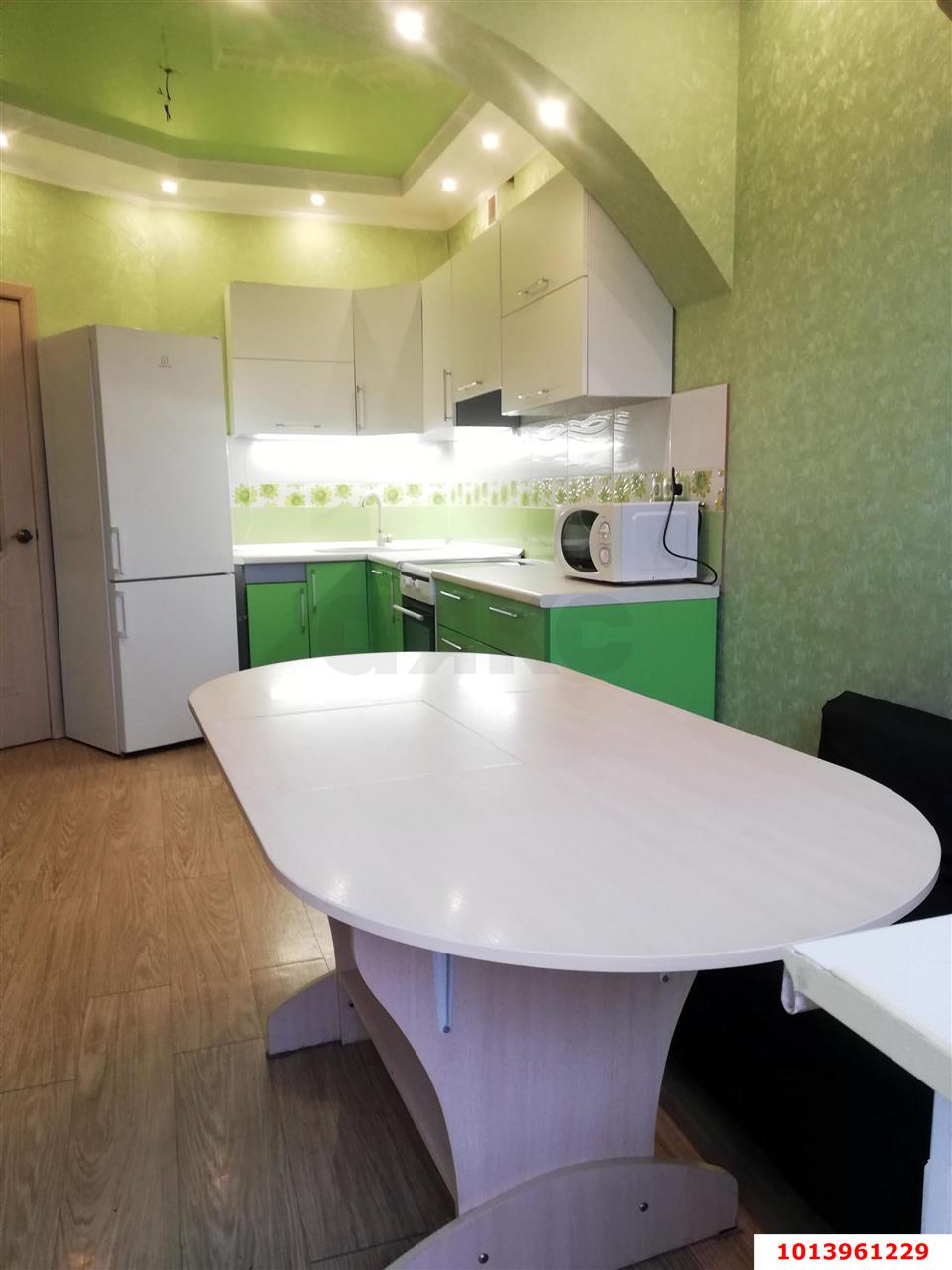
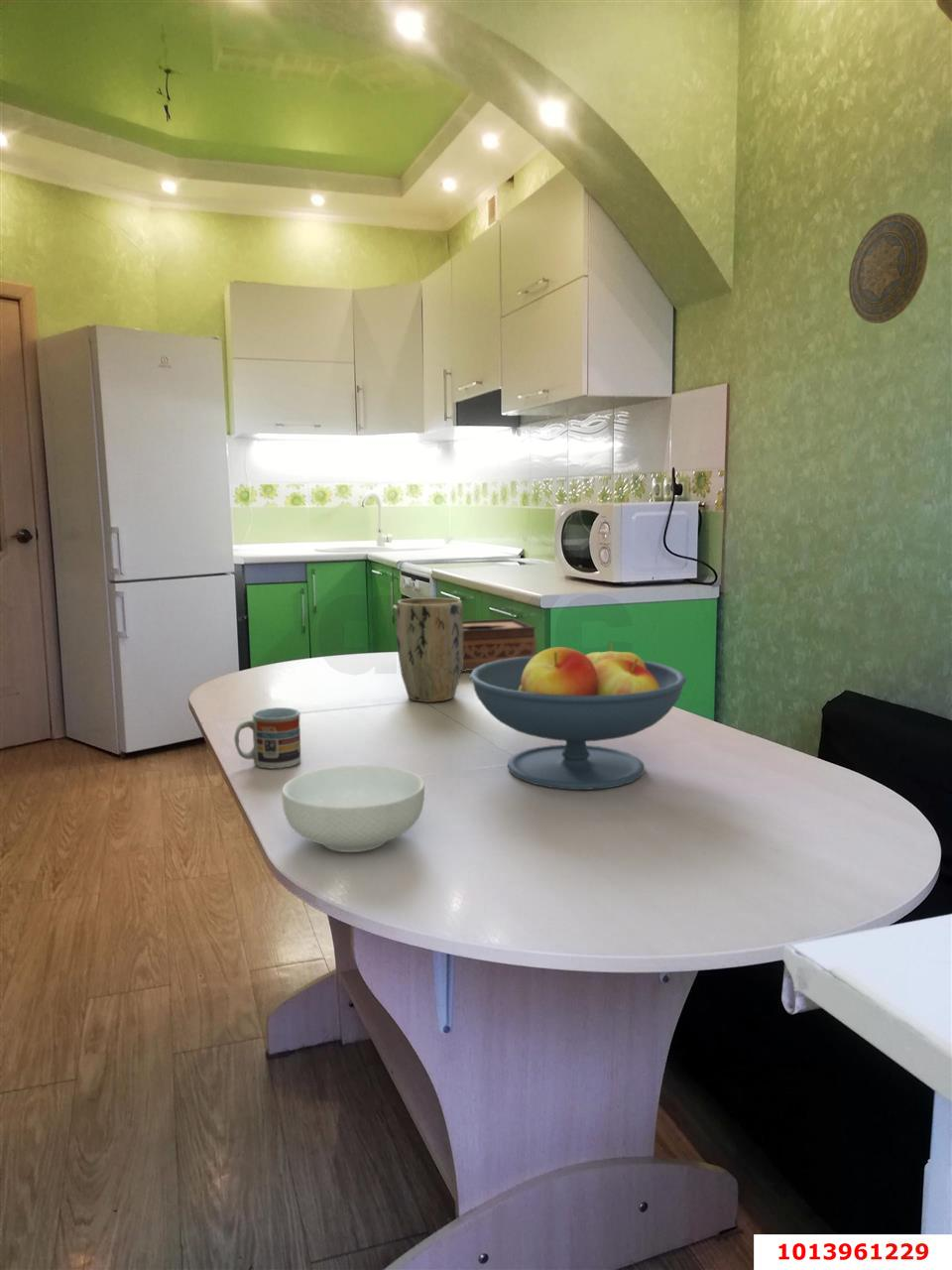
+ tissue box (475, 645)
+ fruit bowl (576, 703)
+ cup (268, 738)
+ decorative plate (883, 269)
+ cereal bowl (354, 812)
+ plant pot (429, 649)
